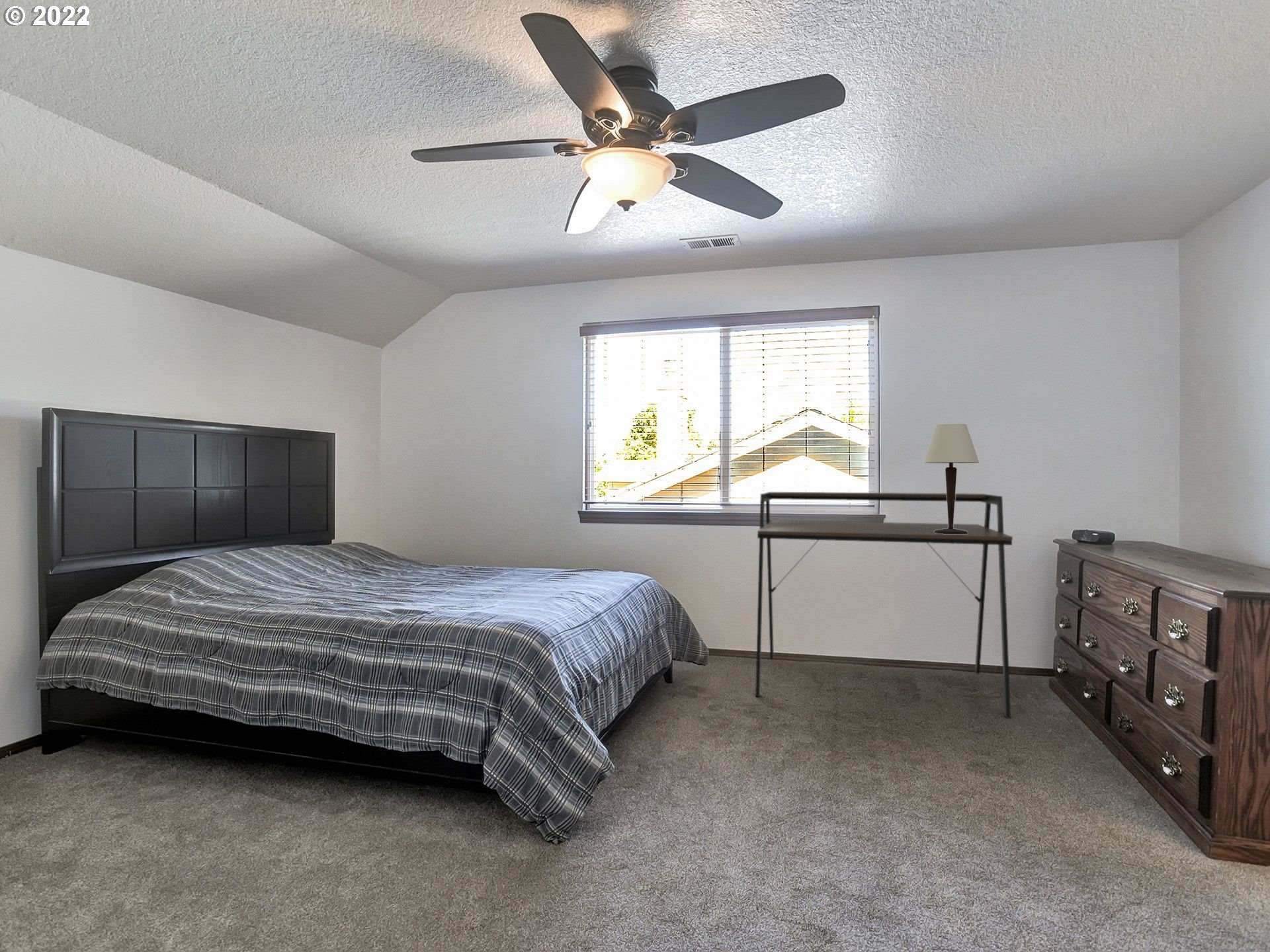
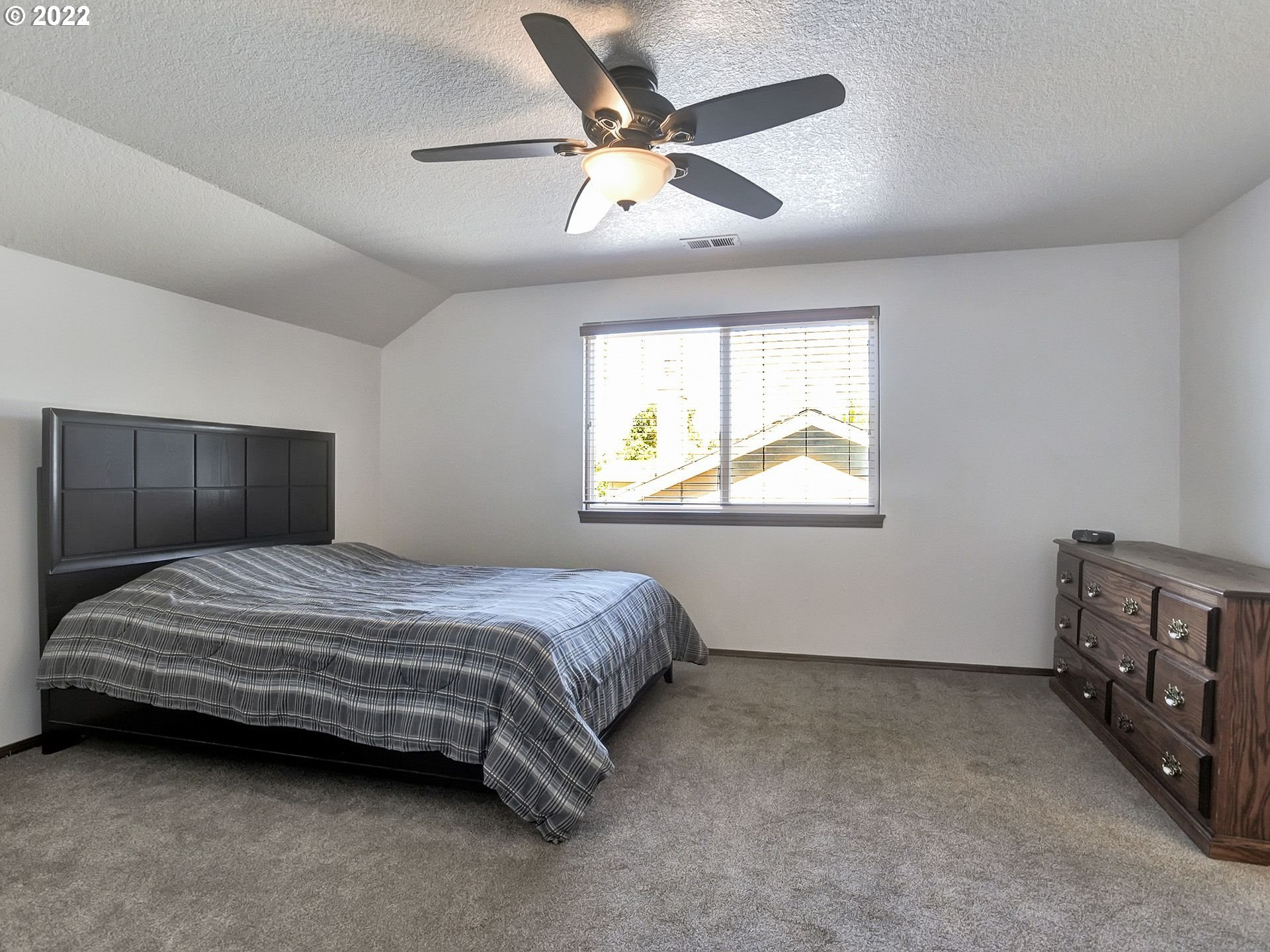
- table lamp (951, 478)
- desk (874, 541)
